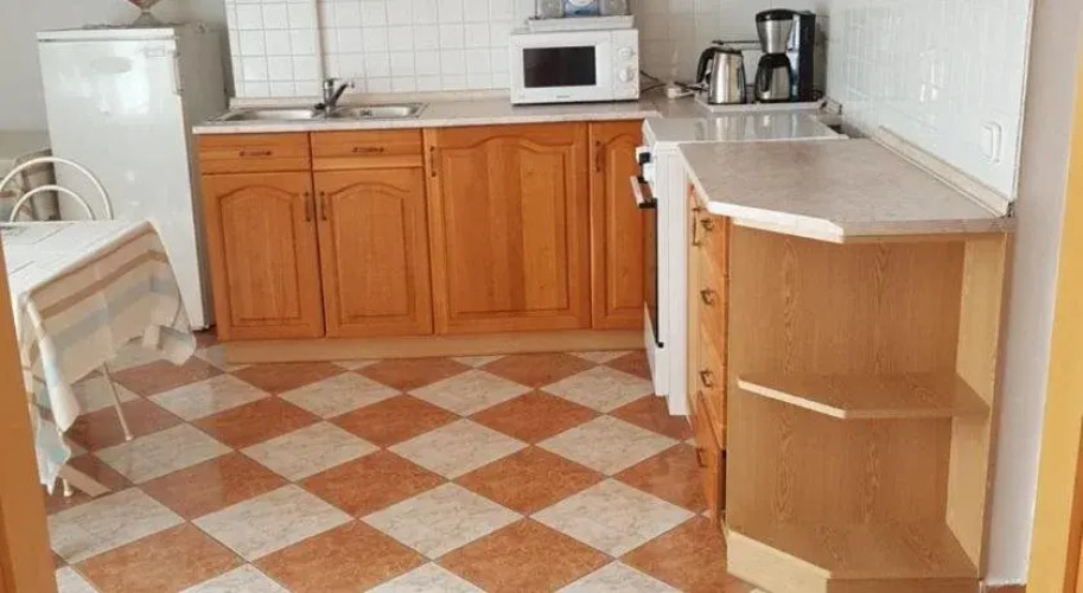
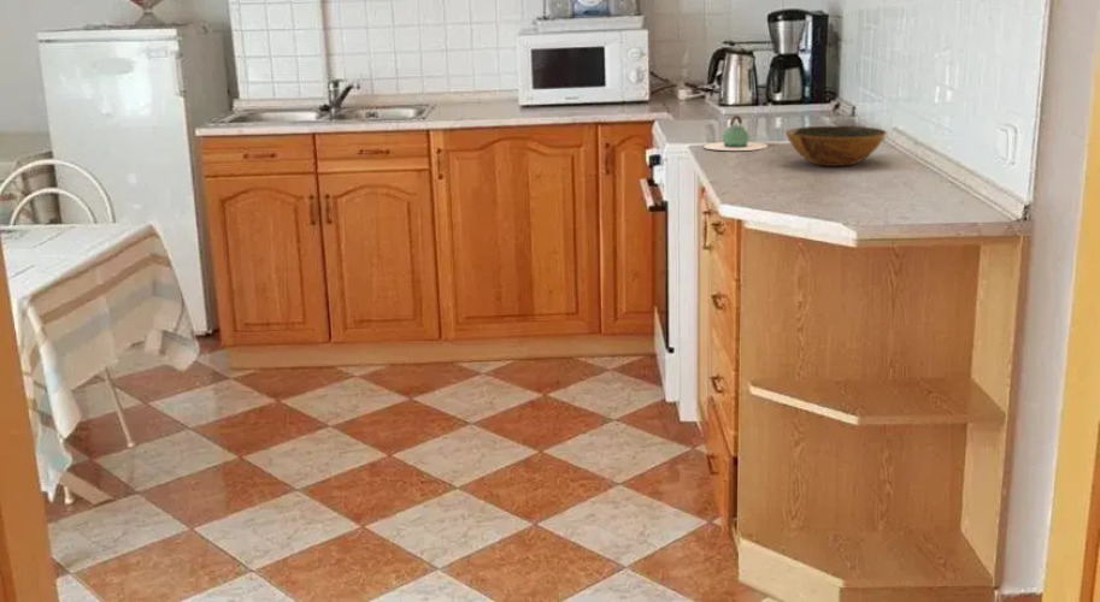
+ bowl (835, 147)
+ teapot (735, 130)
